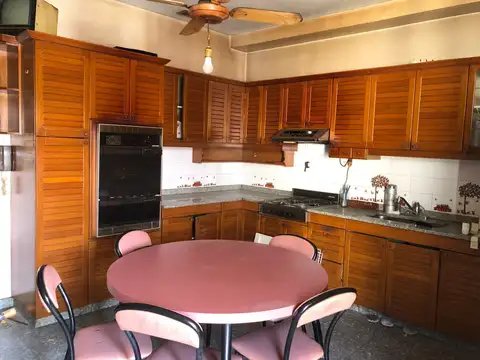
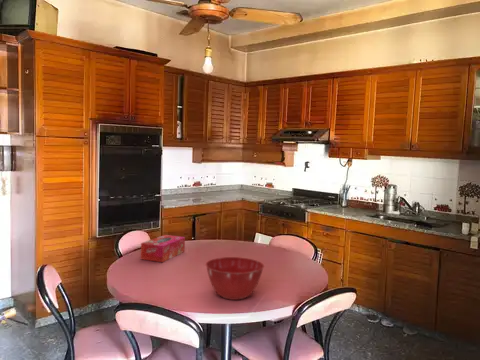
+ tissue box (163, 247)
+ mixing bowl (234, 279)
